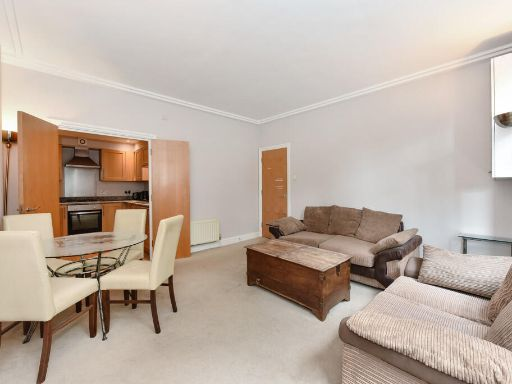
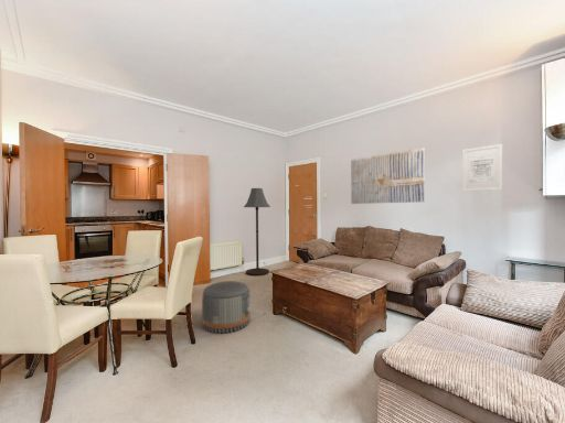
+ floor lamp (257, 230)
+ wall art (481, 169)
+ wall art (383, 178)
+ pouf (226, 302)
